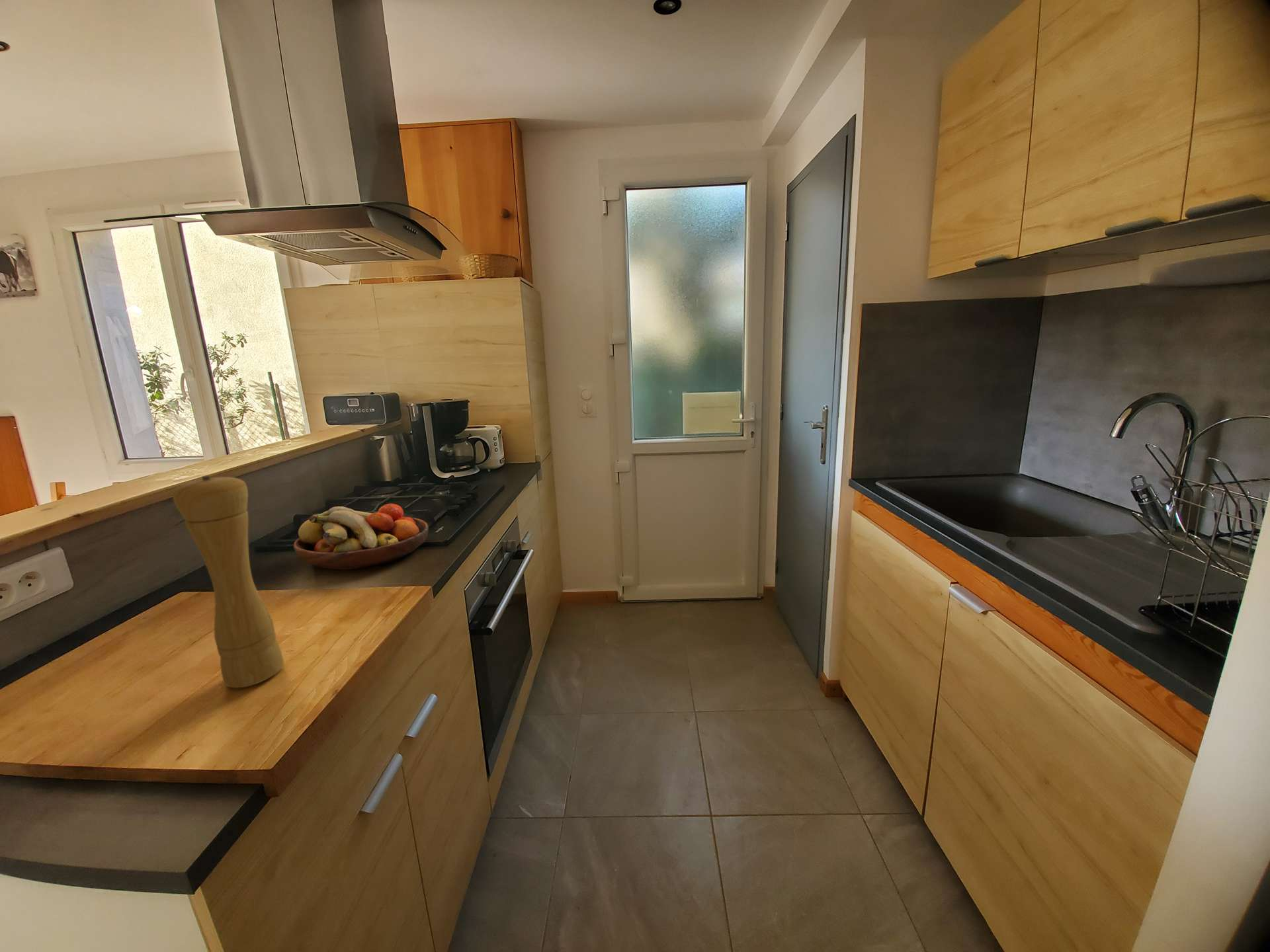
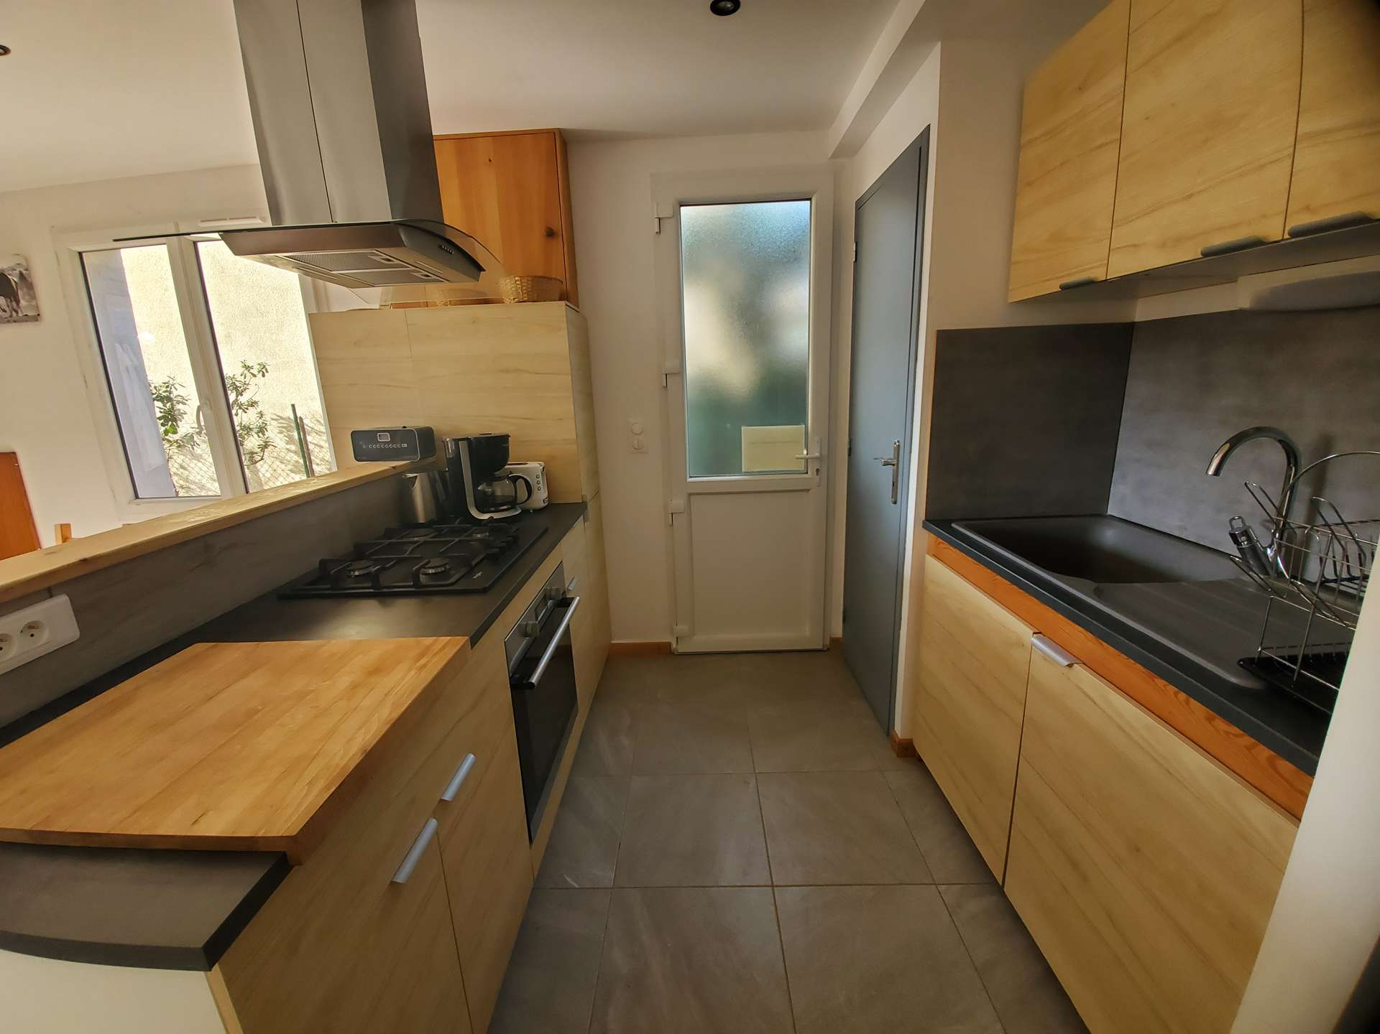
- pepper mill (231, 580)
- fruit bowl (364, 528)
